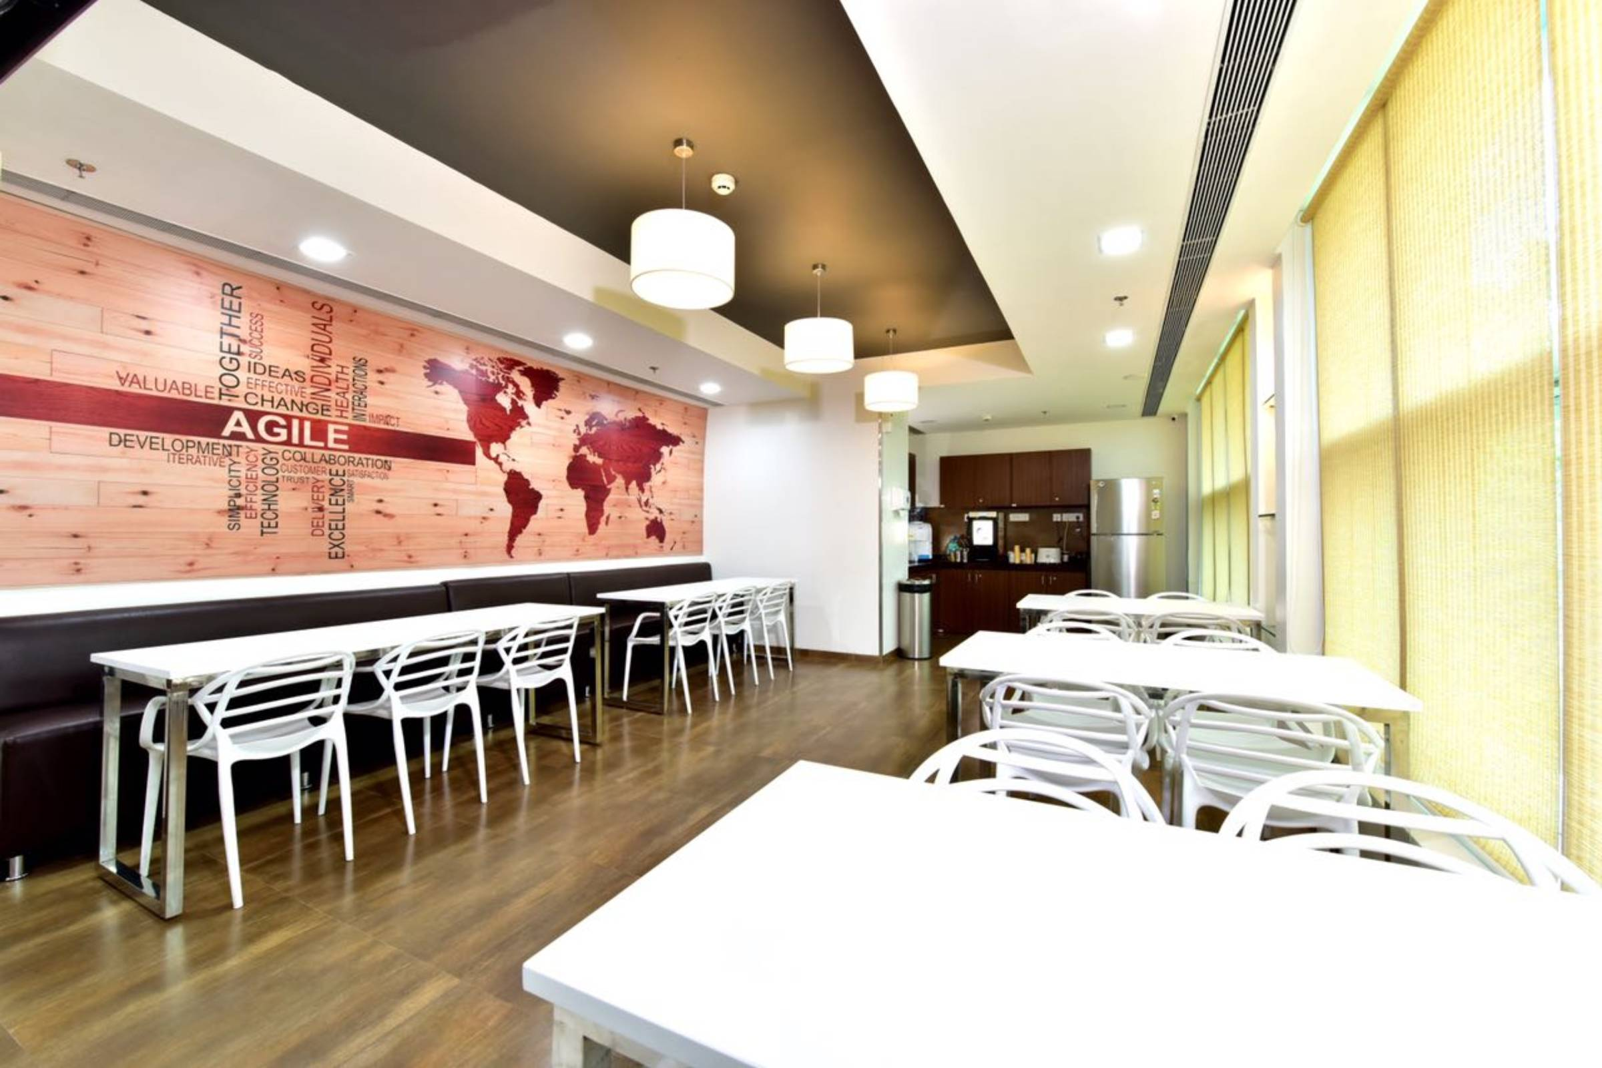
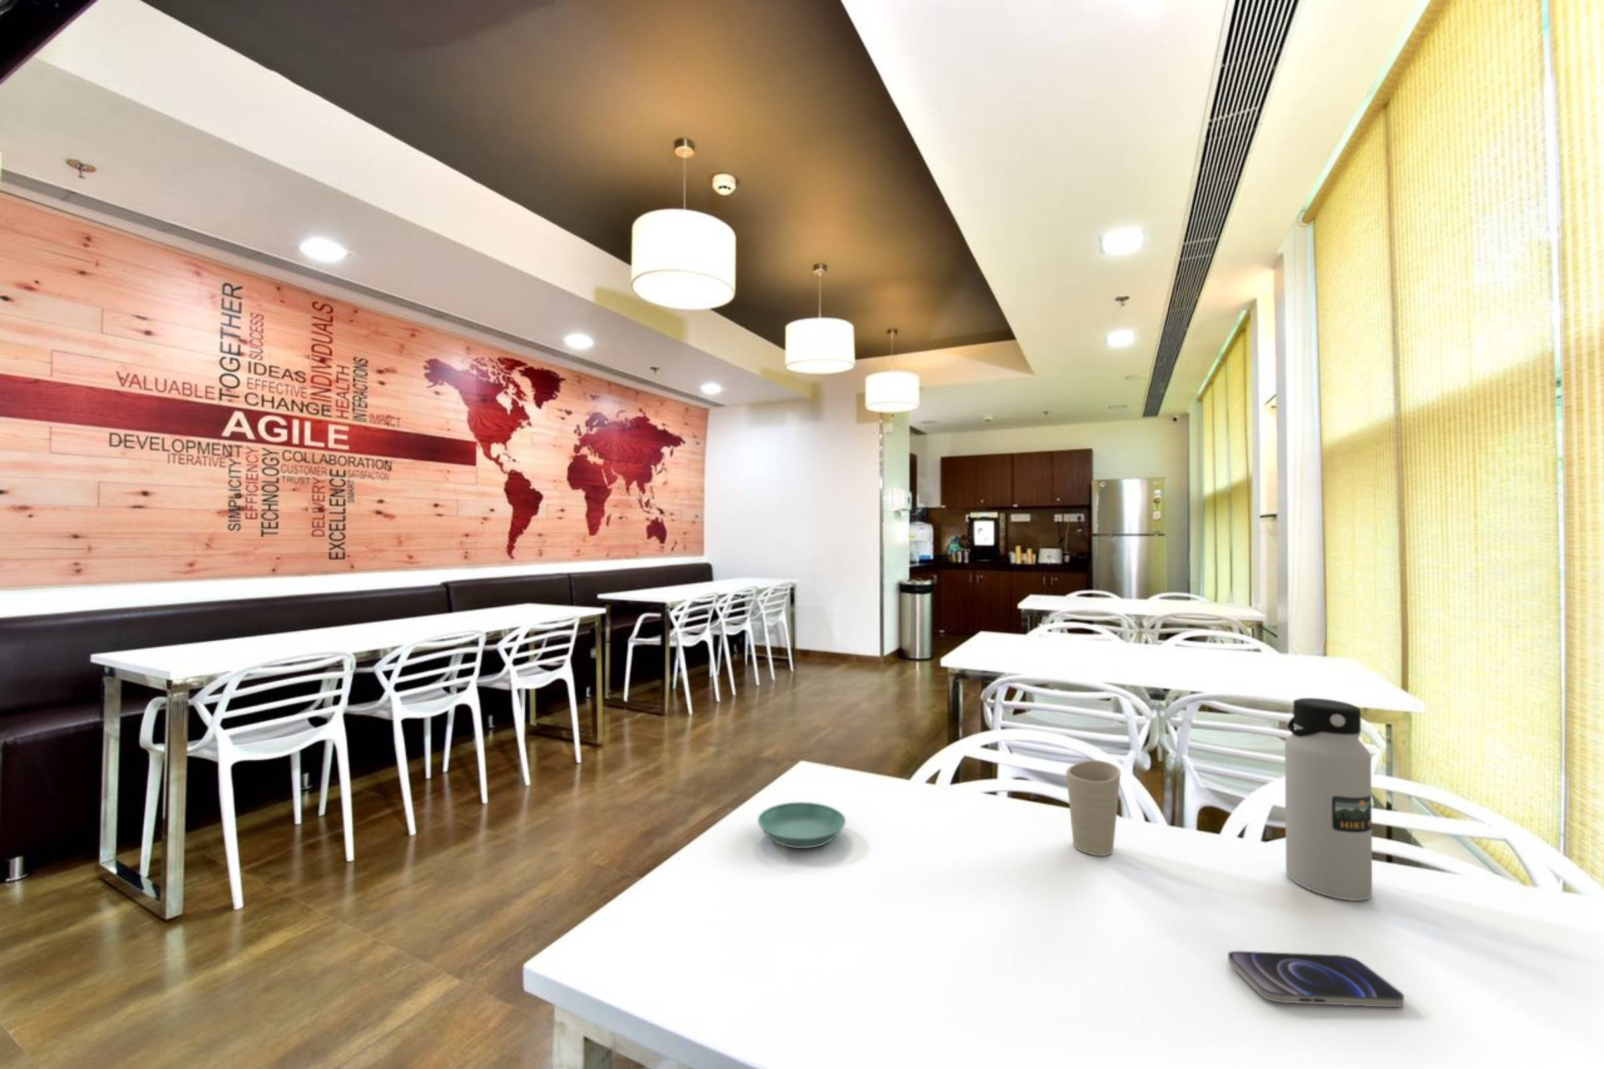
+ smartphone (1312, 977)
+ cup (1093, 807)
+ saucer (801, 827)
+ water bottle (1327, 792)
